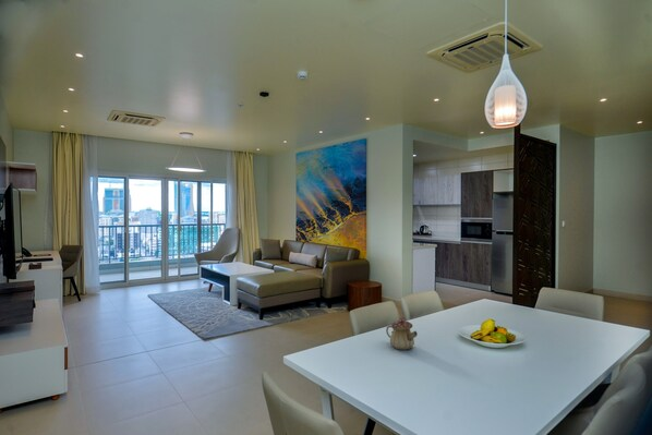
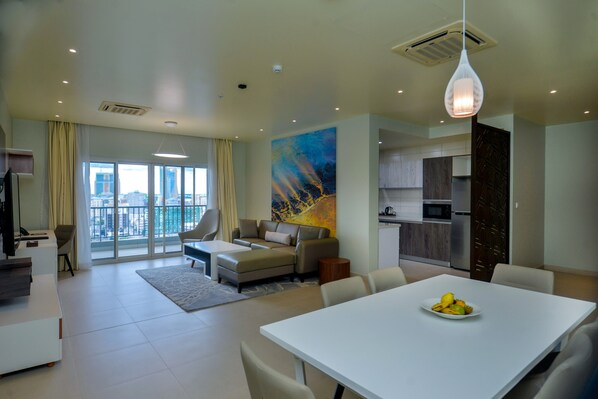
- teapot (400, 330)
